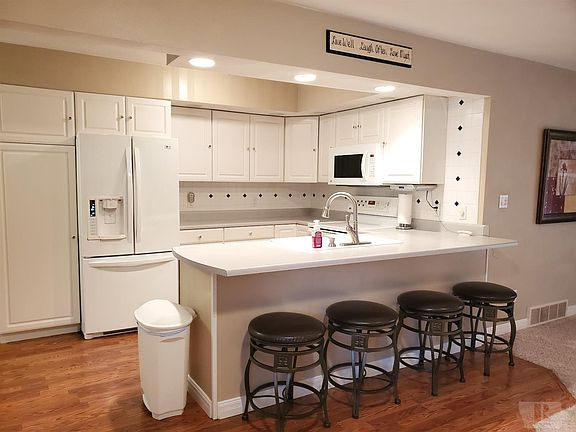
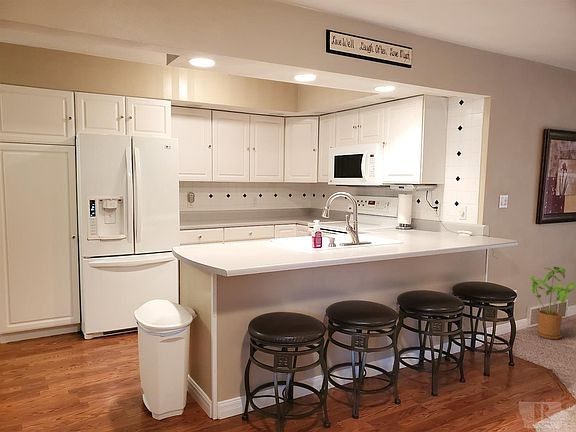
+ house plant (553, 302)
